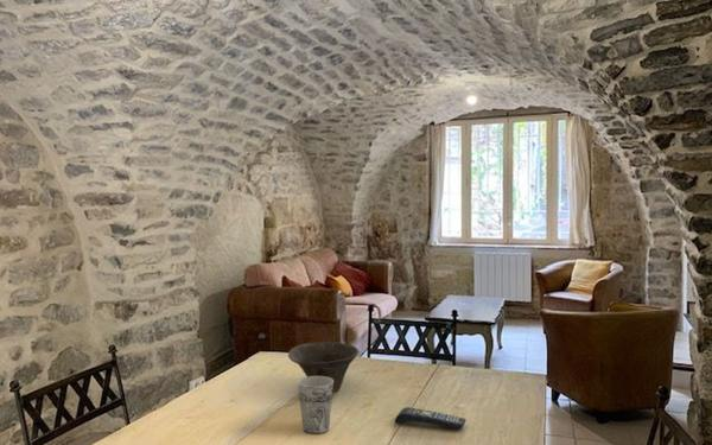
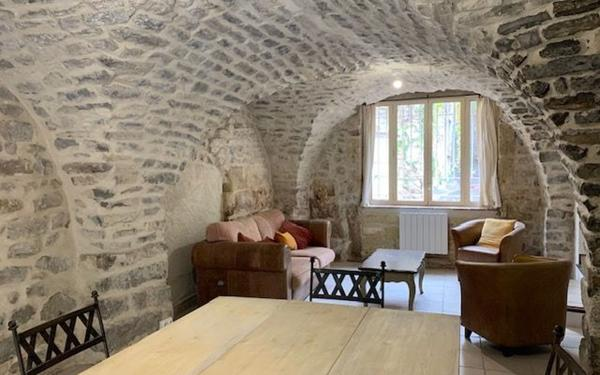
- remote control (430, 418)
- bowl (324, 368)
- cup (316, 405)
